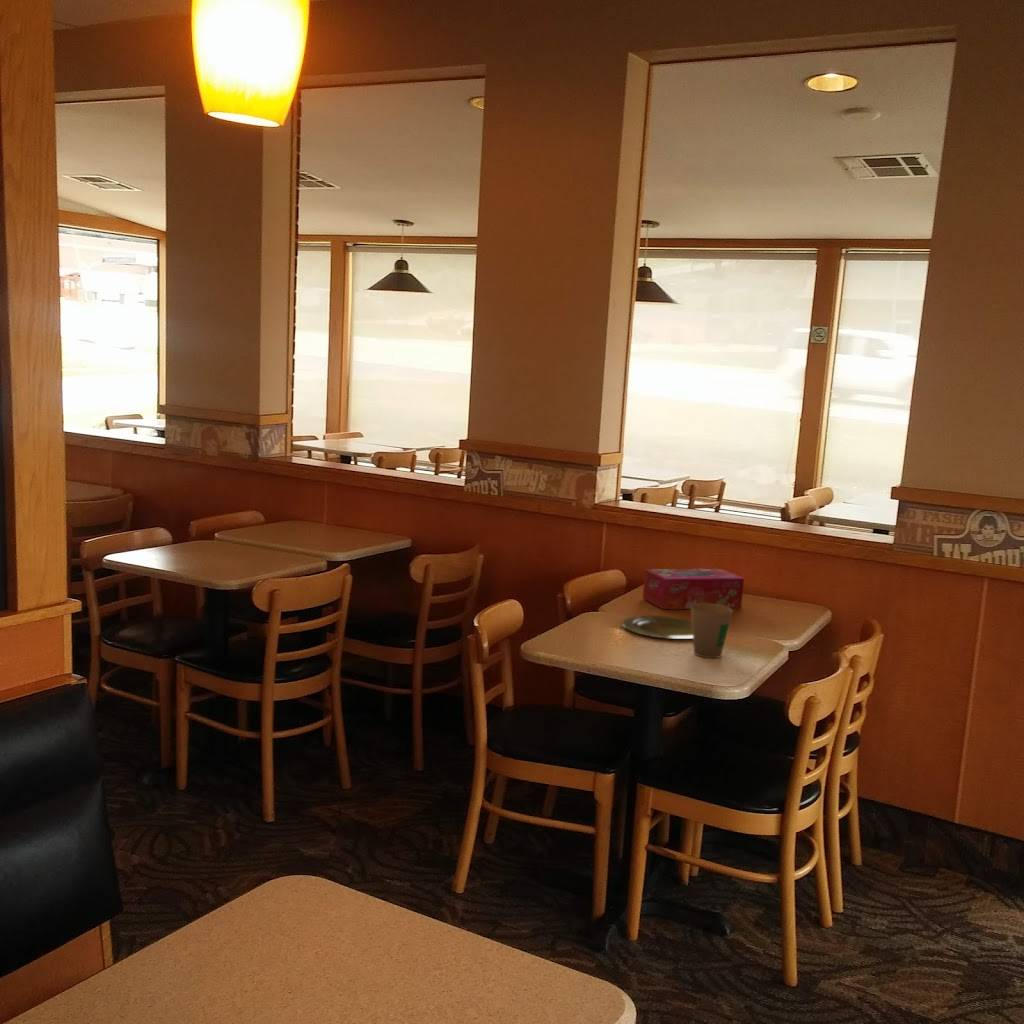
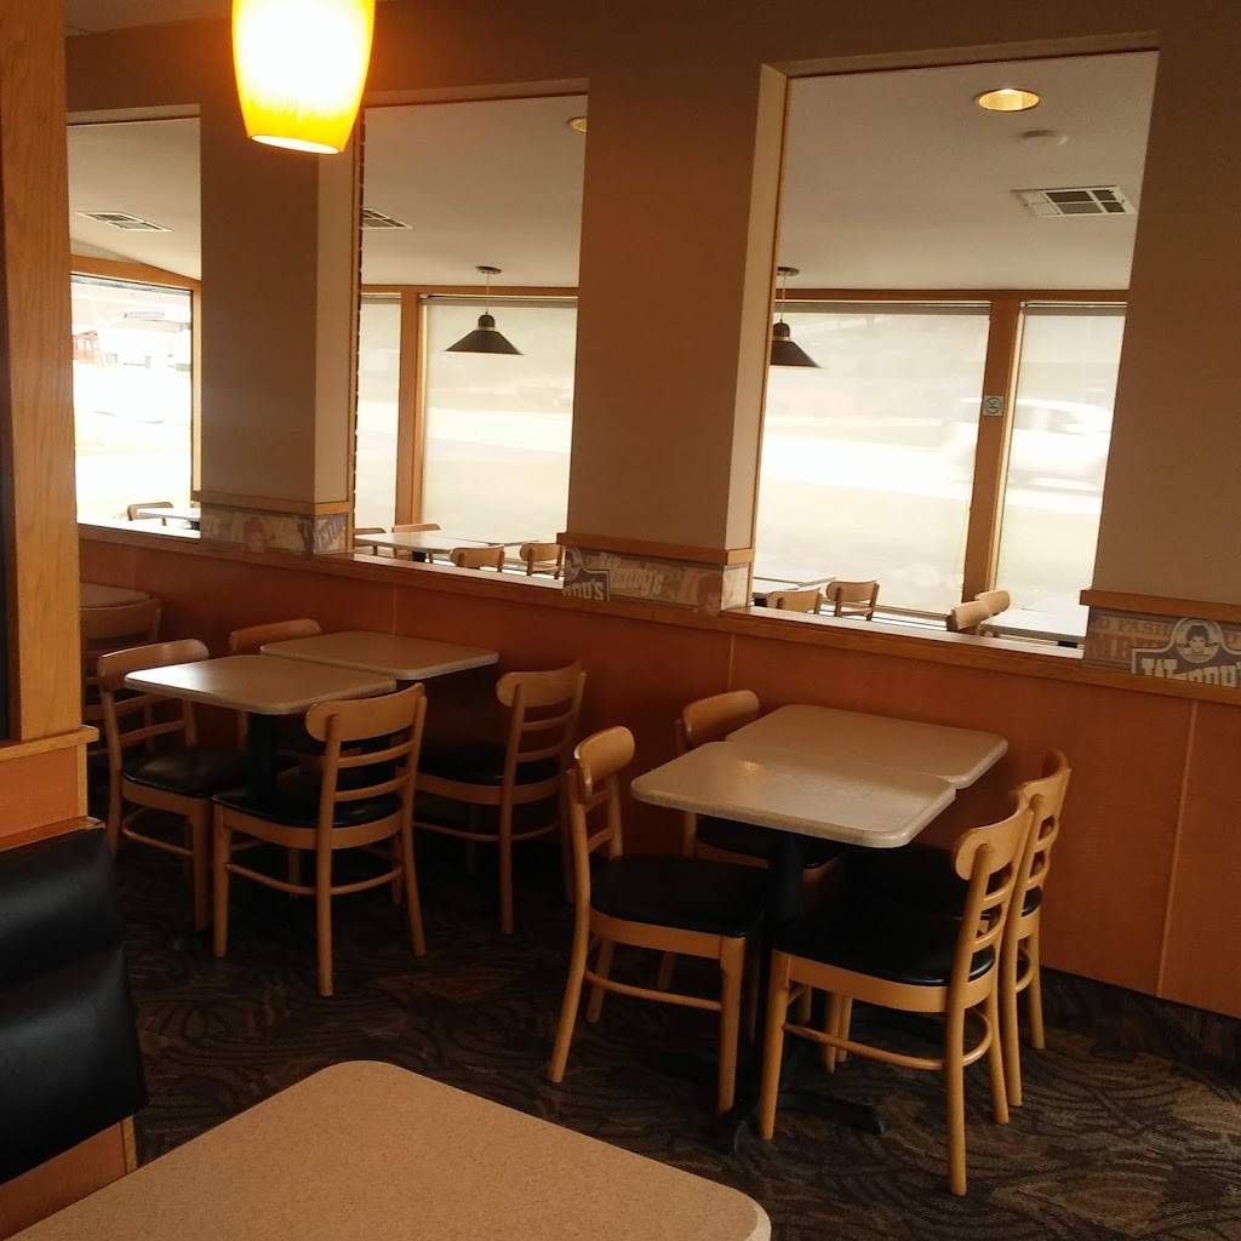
- paper cup (709, 631)
- tissue box (692, 588)
- plate (666, 627)
